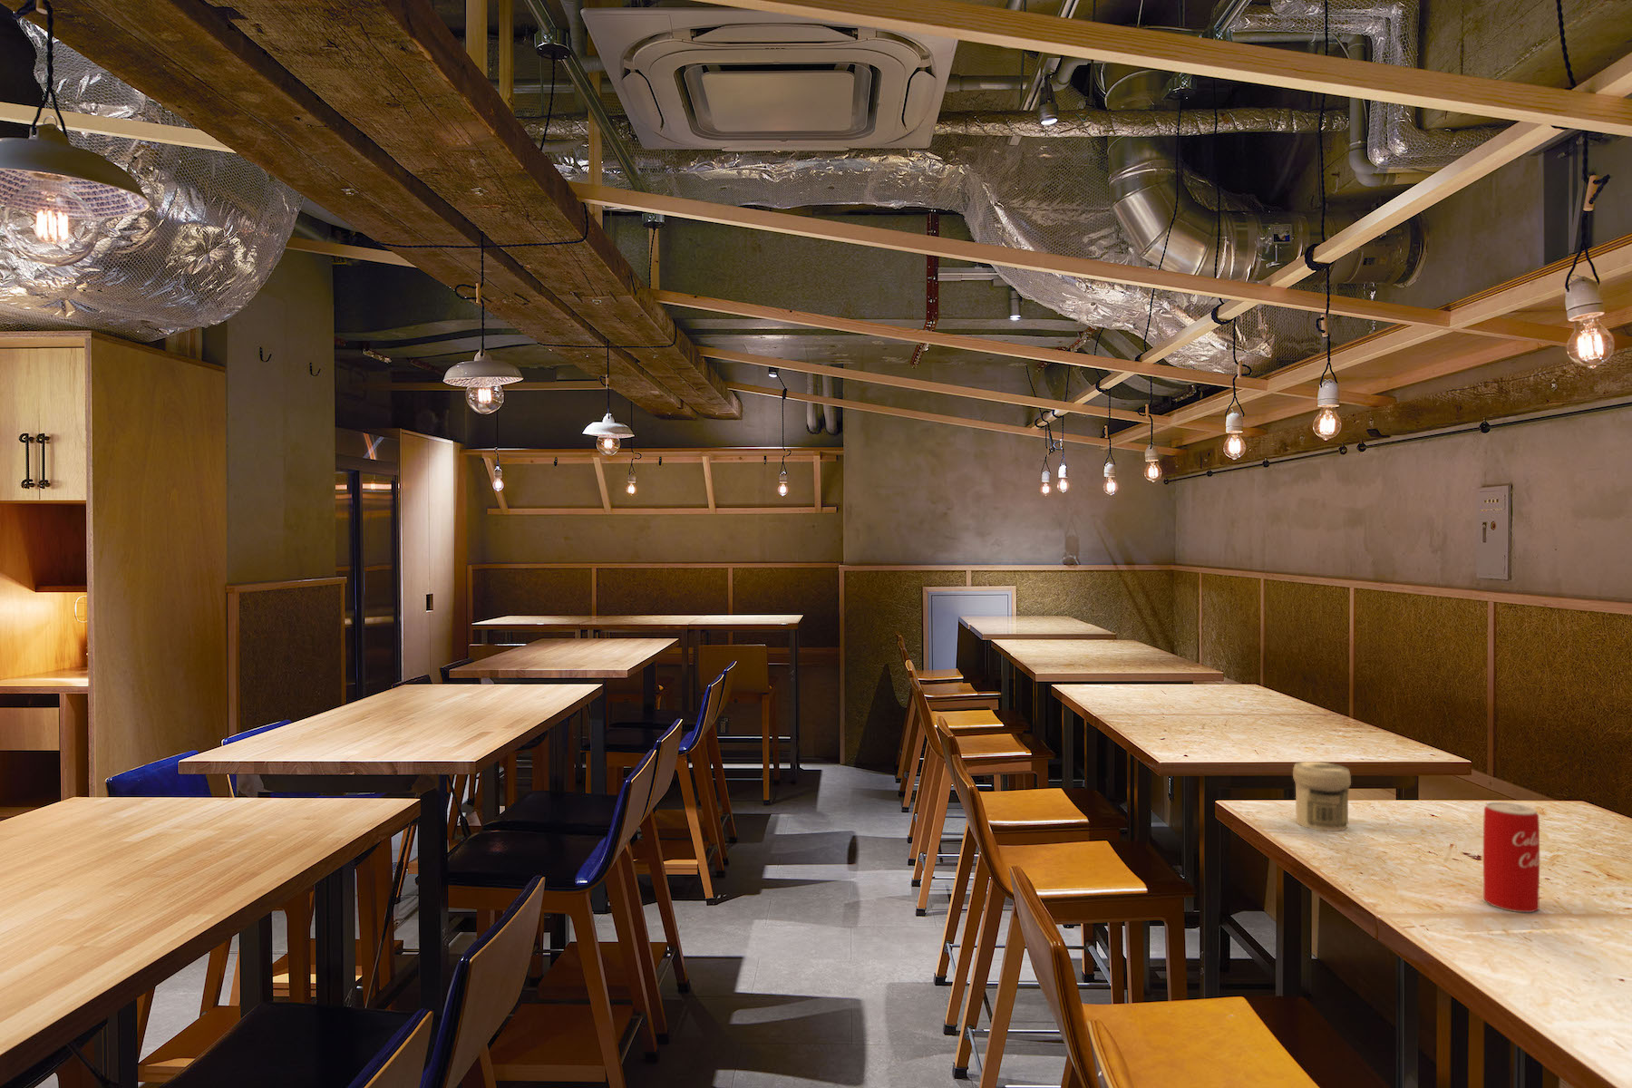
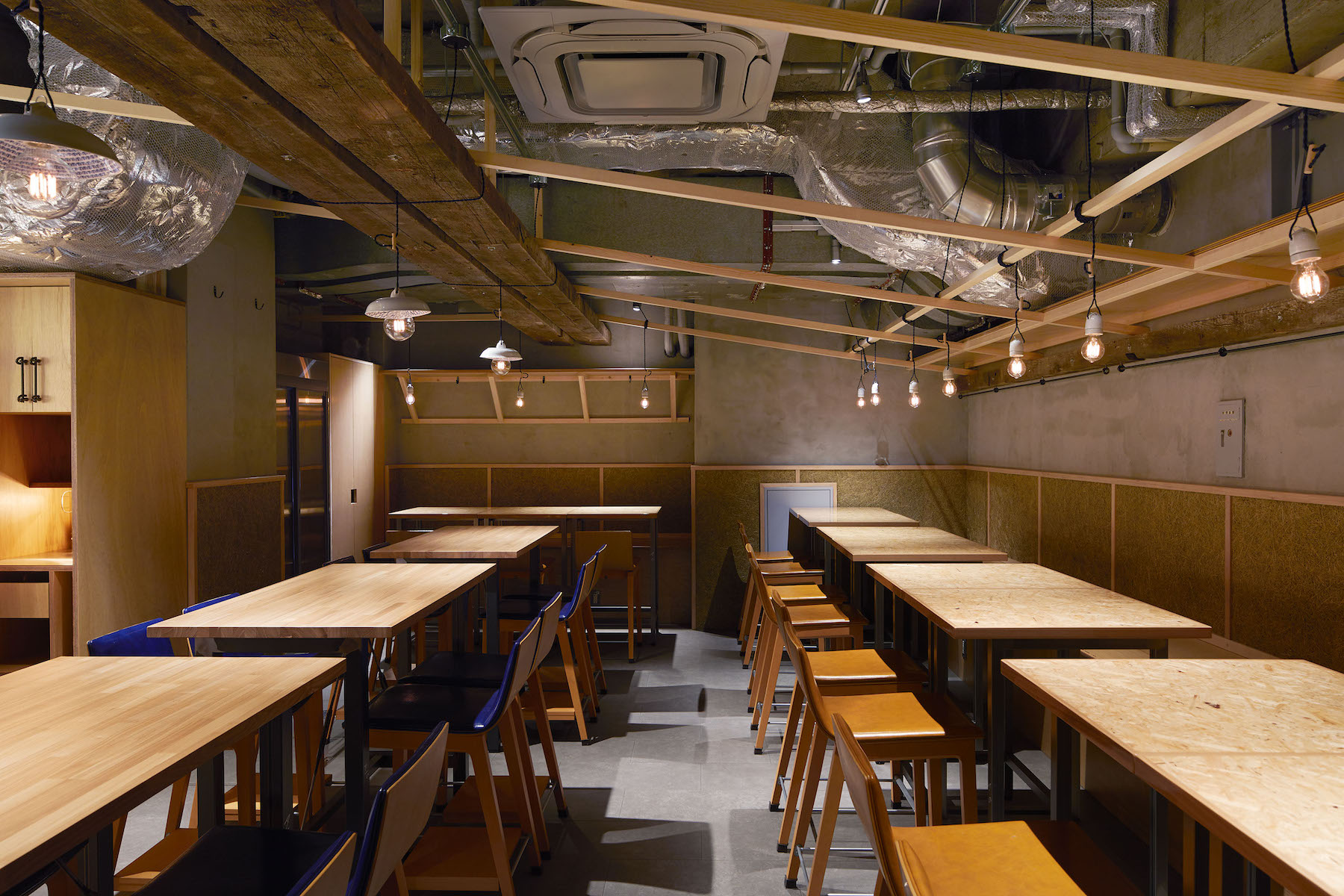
- jar (1321, 795)
- beverage can (1511, 856)
